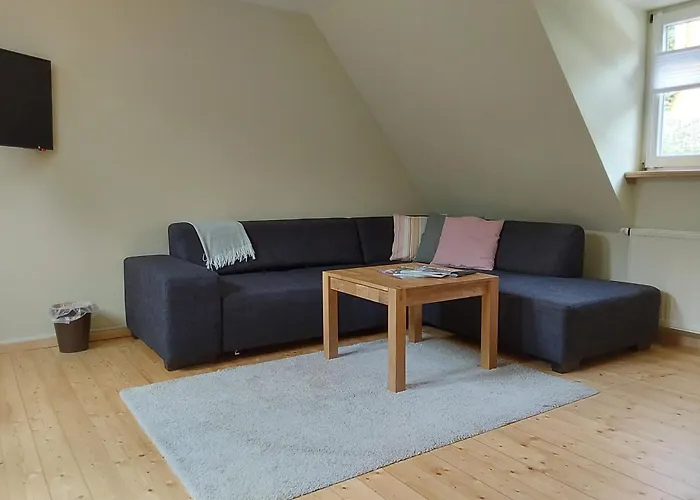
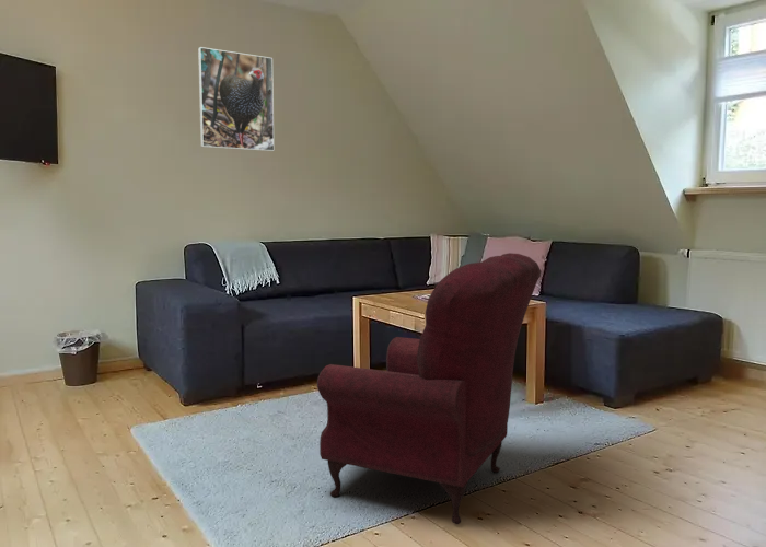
+ armchair (433, 371)
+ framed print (237, 101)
